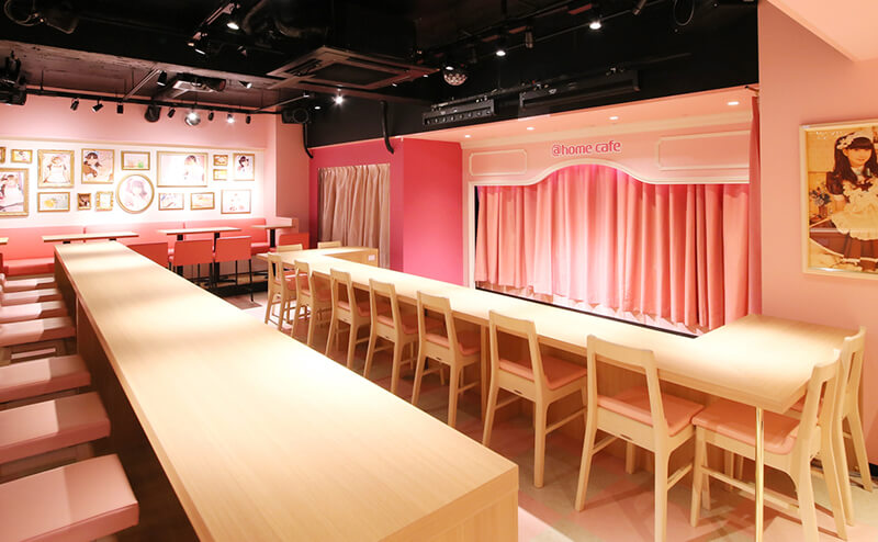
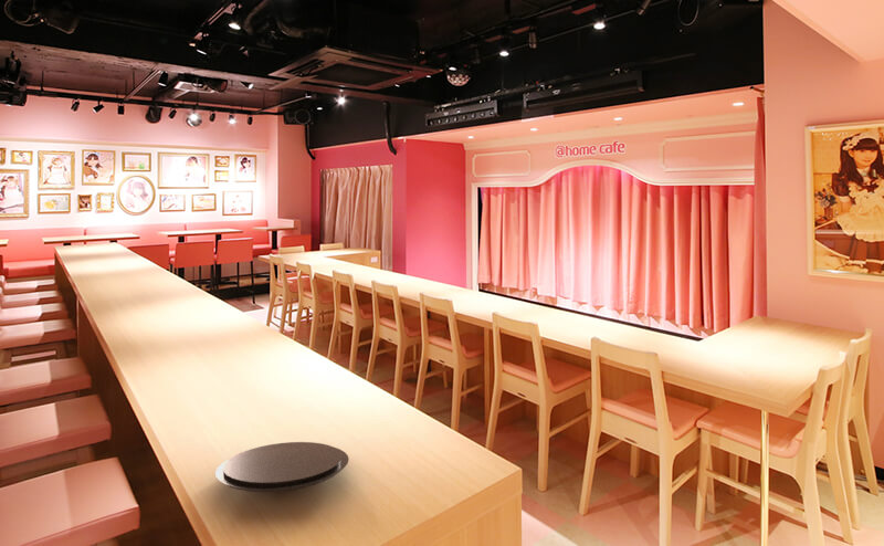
+ plate (284, 472)
